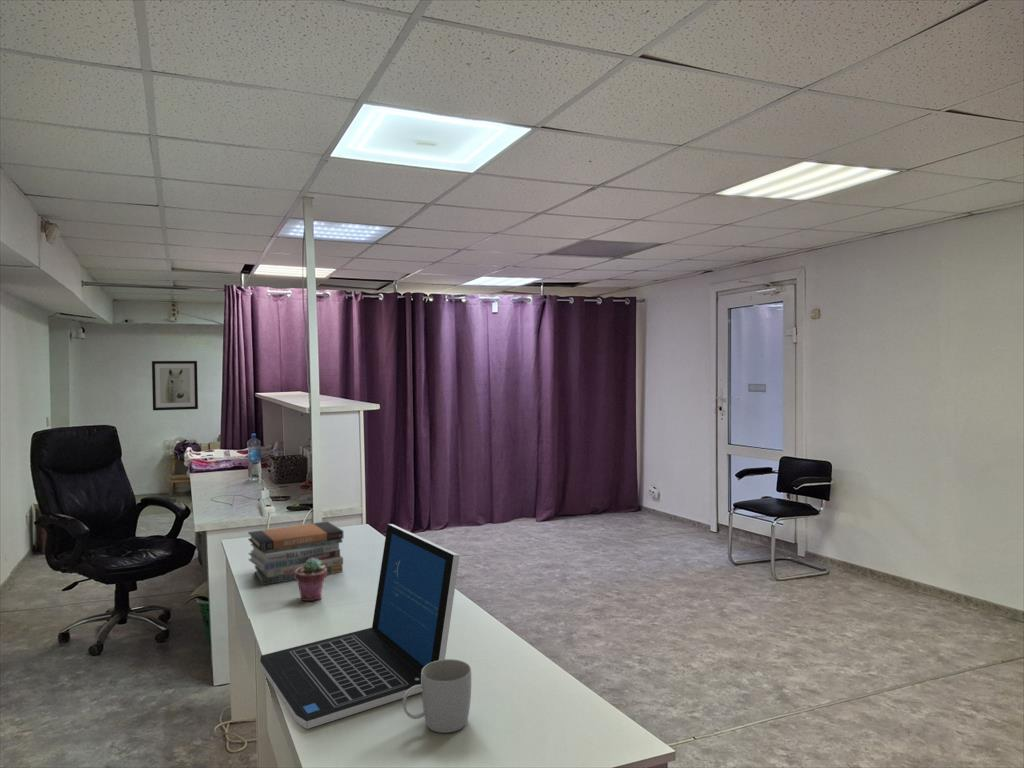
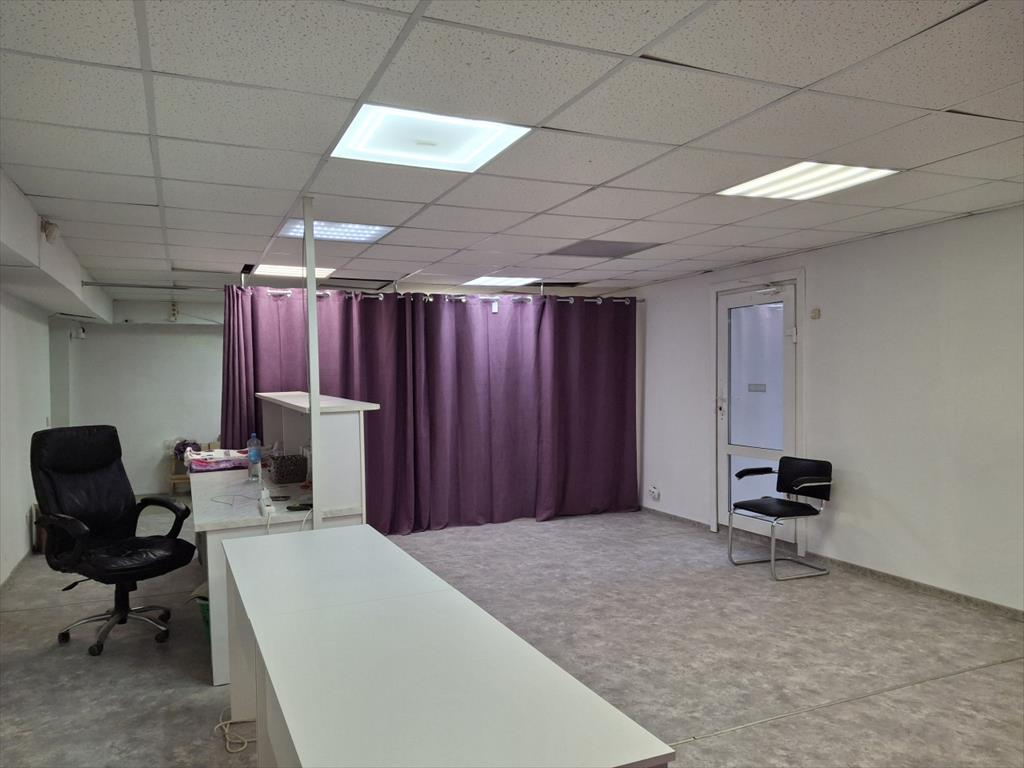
- book stack (296, 552)
- laptop (374, 611)
- potted succulent (311, 578)
- wall art (175, 385)
- mug (437, 698)
